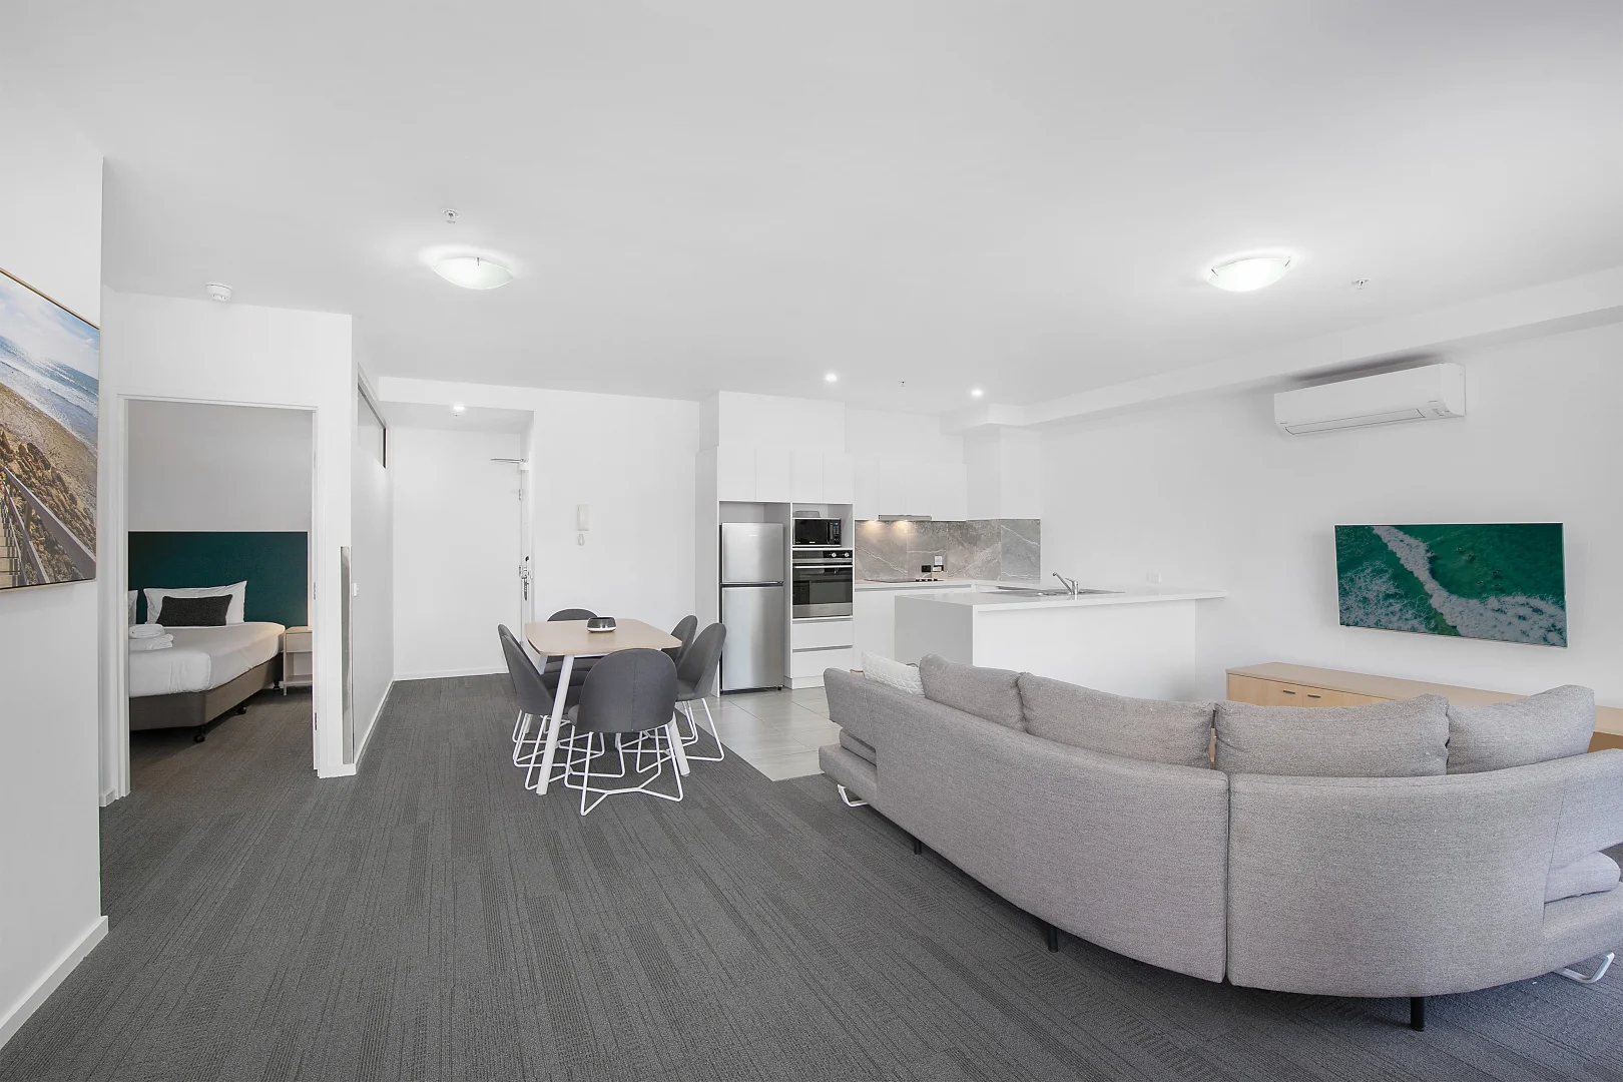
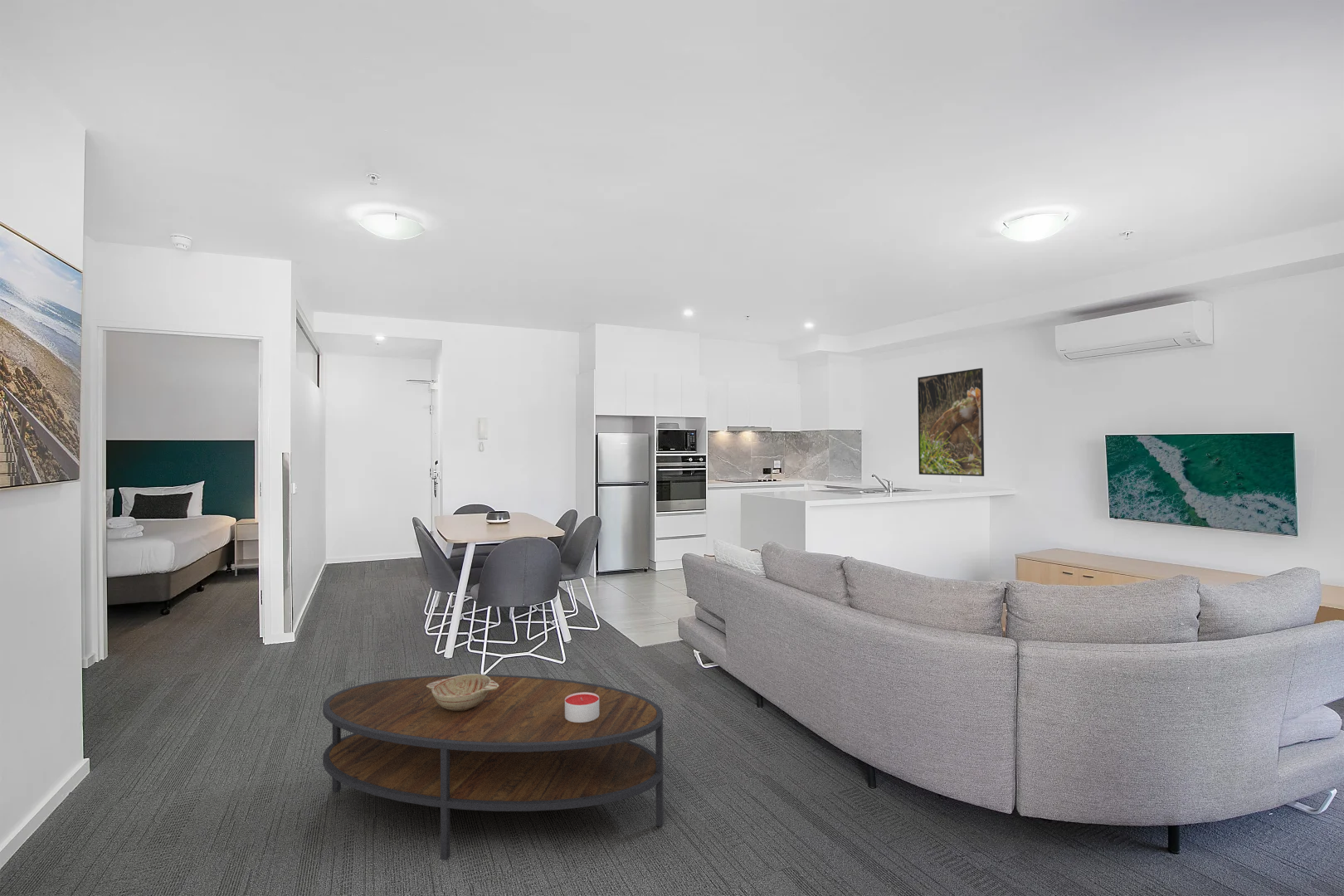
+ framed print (949, 424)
+ decorative bowl (461, 694)
+ coffee table (489, 755)
+ candle (582, 705)
